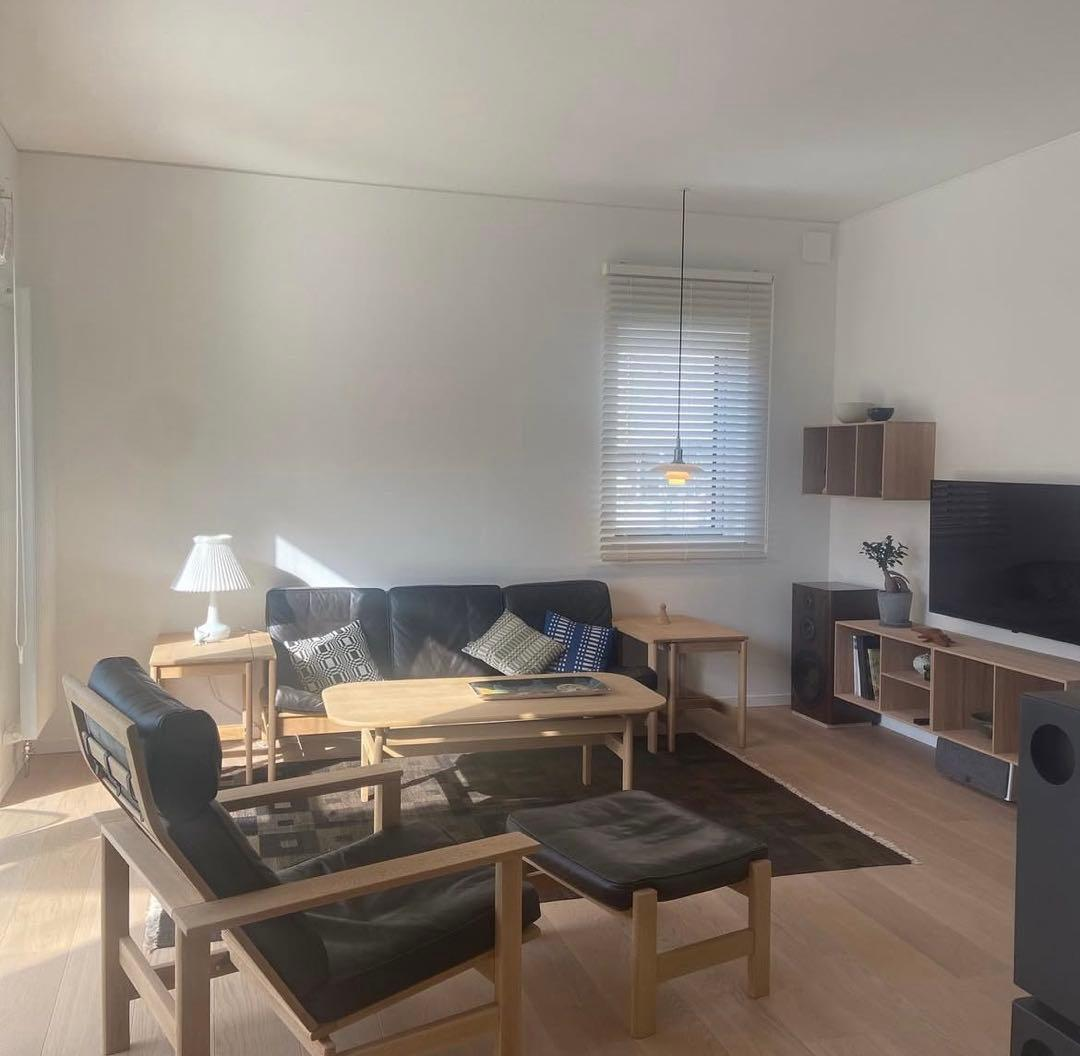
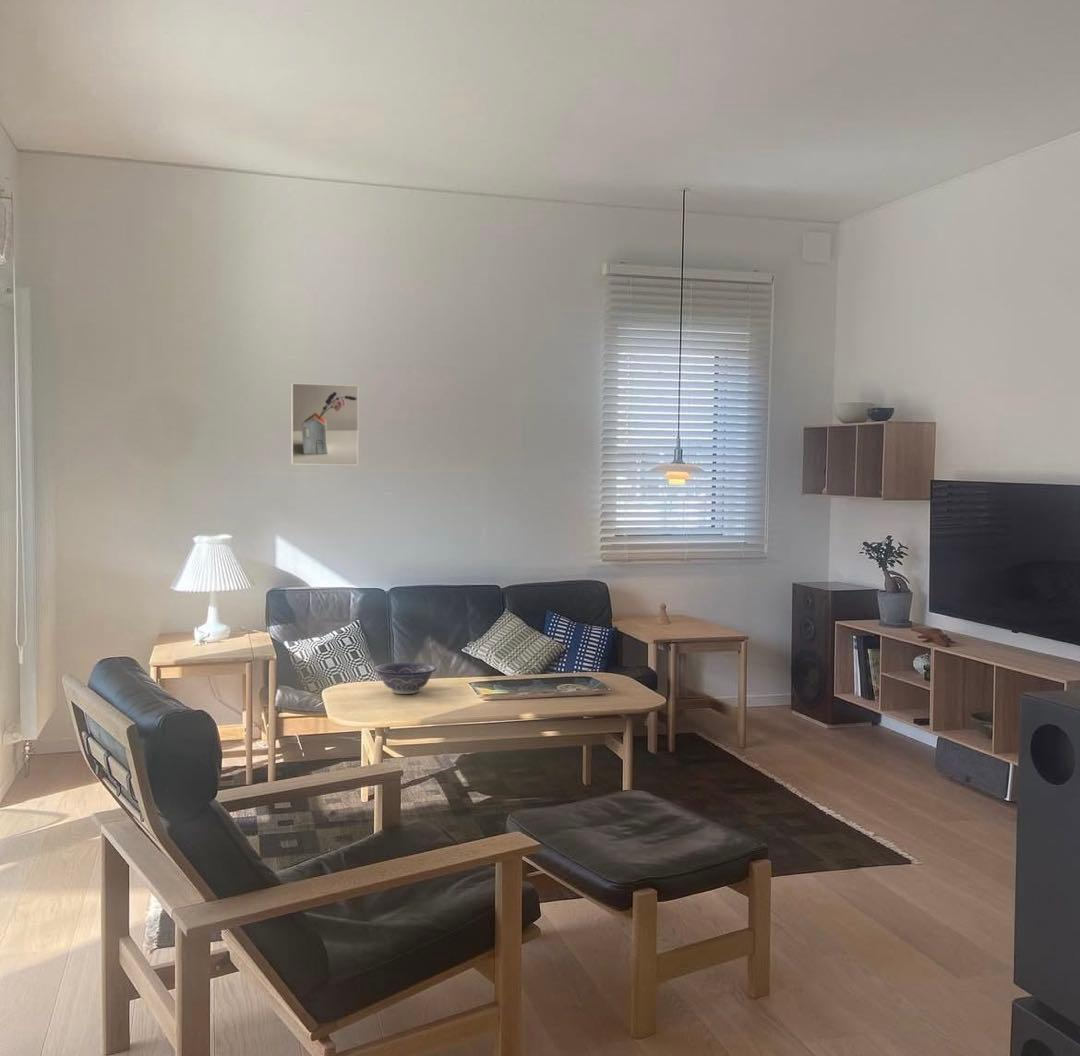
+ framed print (325, 424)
+ decorative bowl (405, 679)
